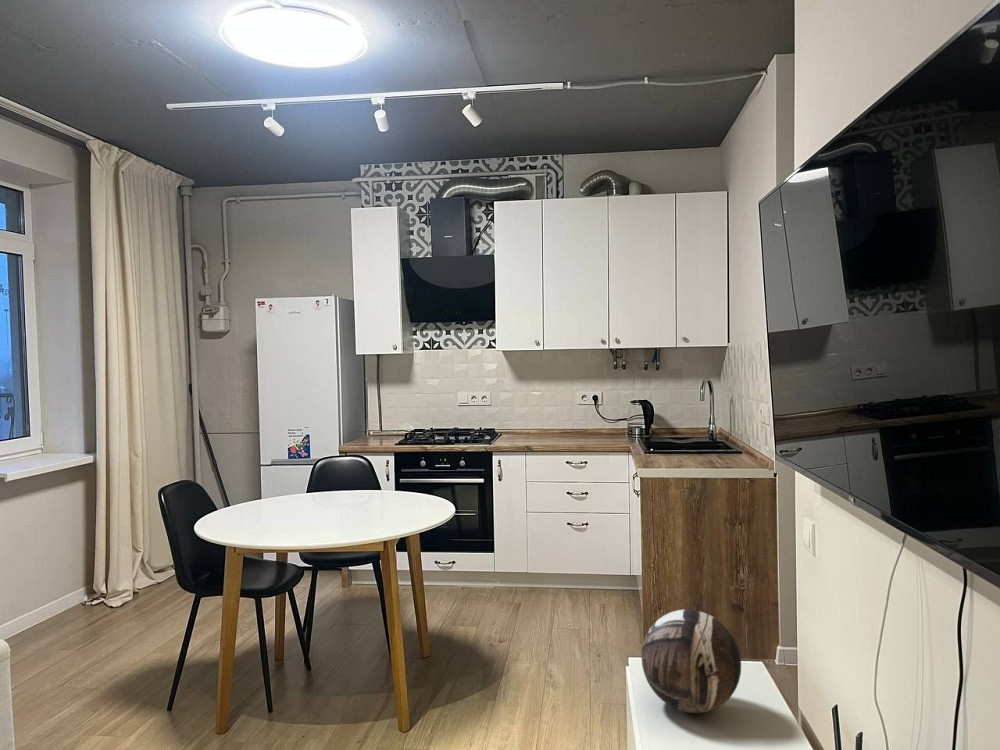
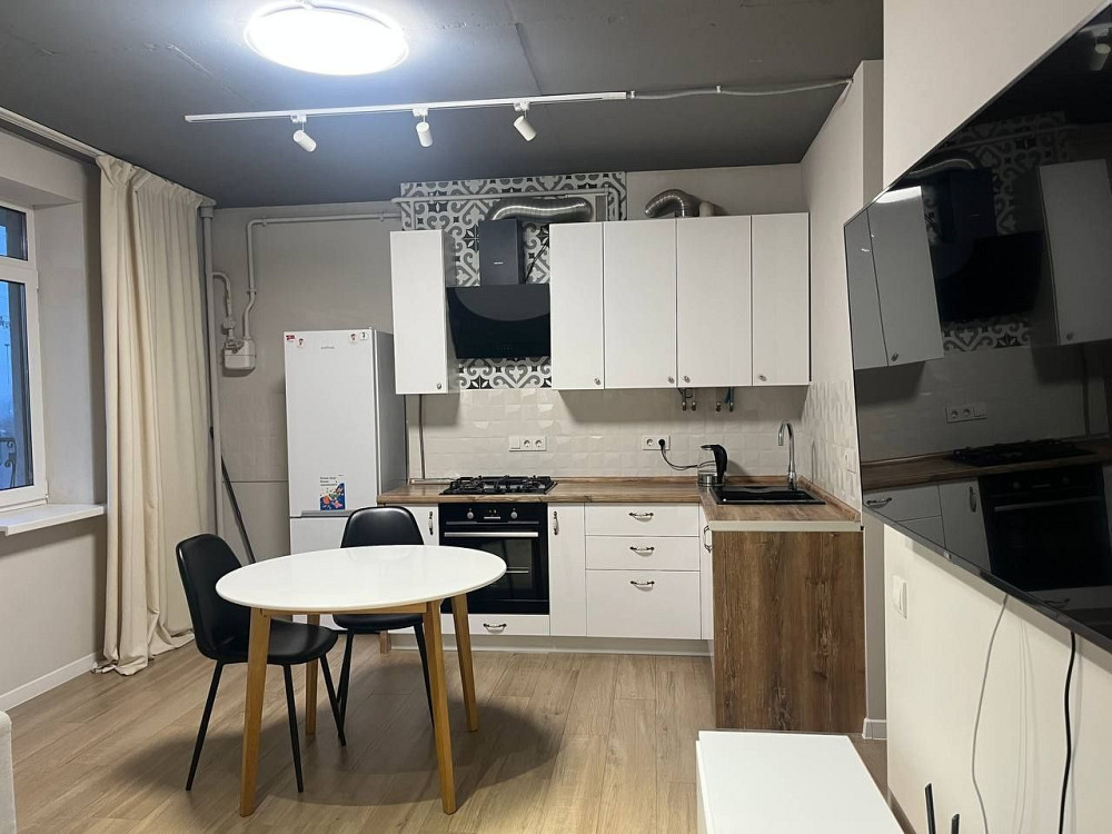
- decorative bowl (690, 660)
